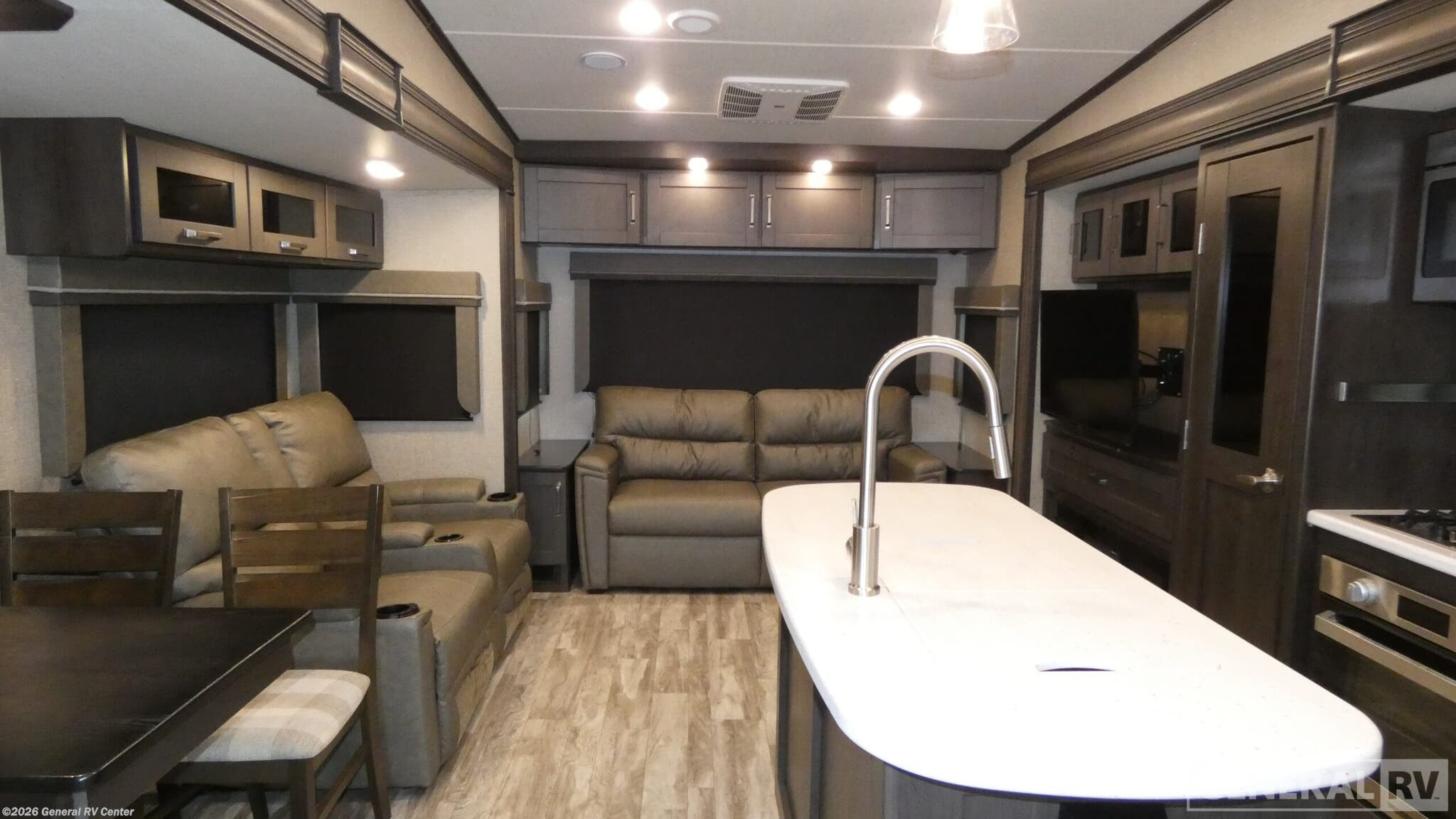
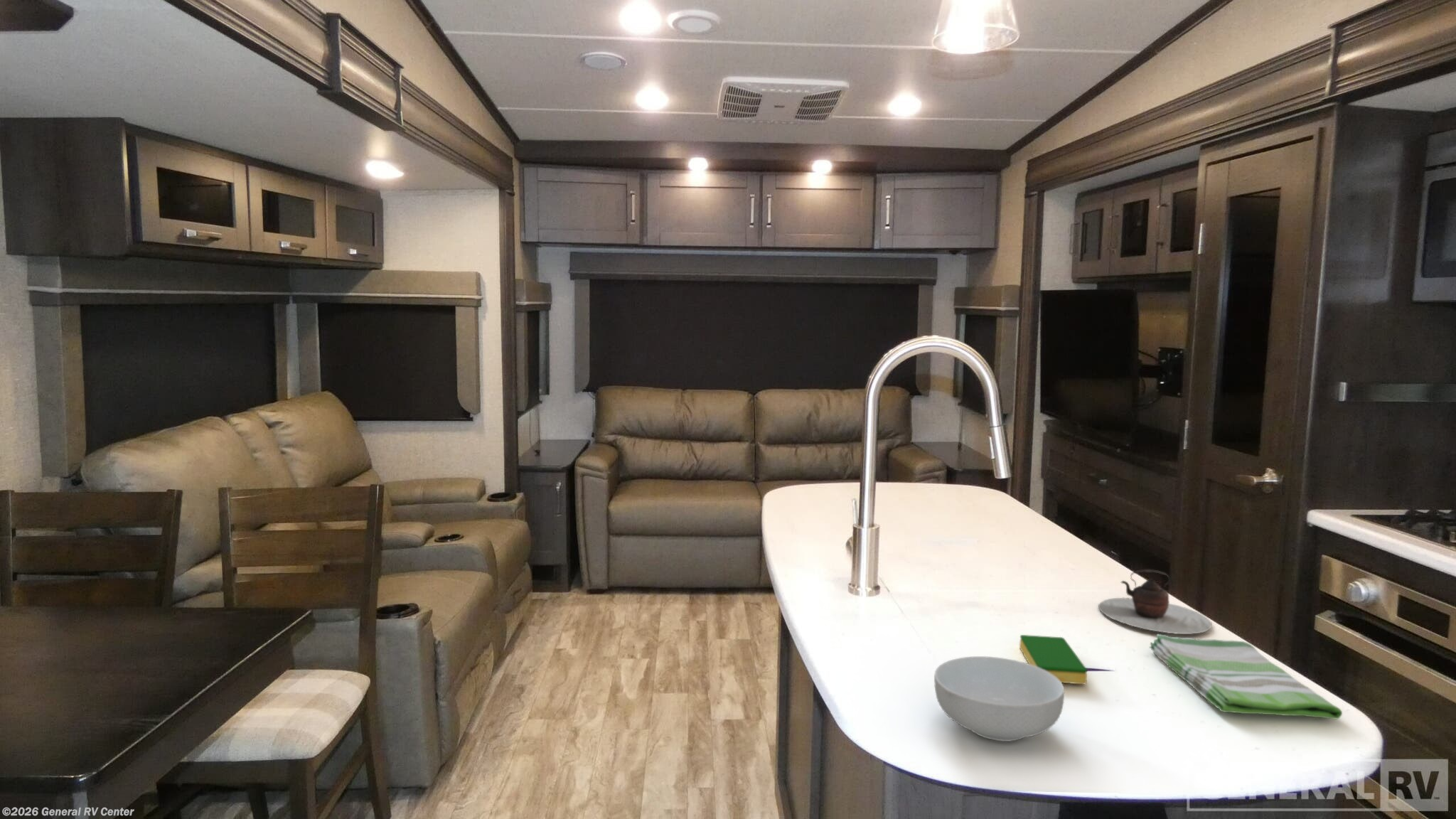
+ cereal bowl (997, 702)
+ dish sponge (1051, 658)
+ dish towel (1238, 673)
+ teapot (1155, 592)
